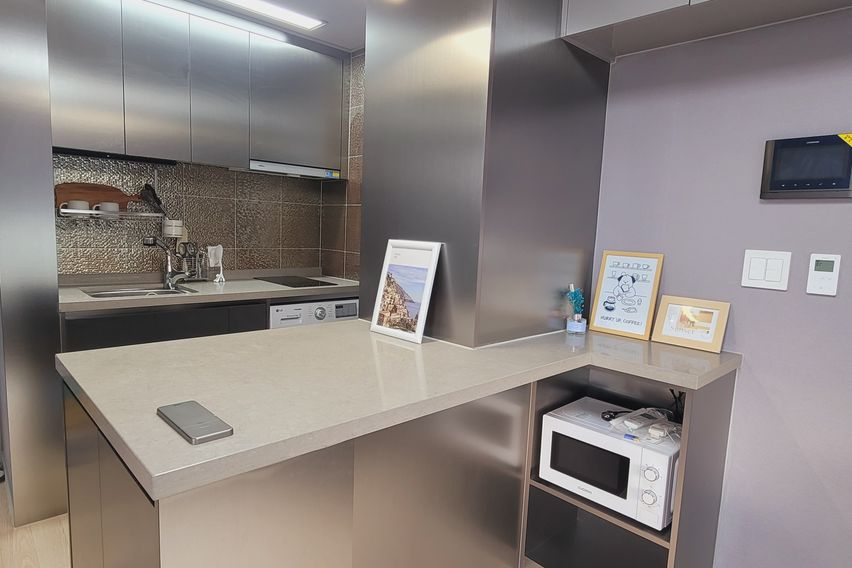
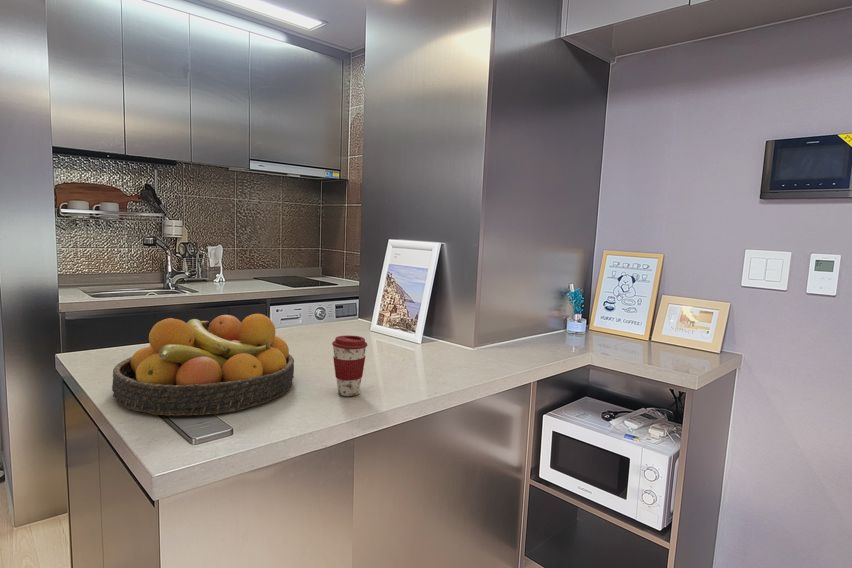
+ coffee cup (349, 365)
+ fruit bowl (209, 350)
